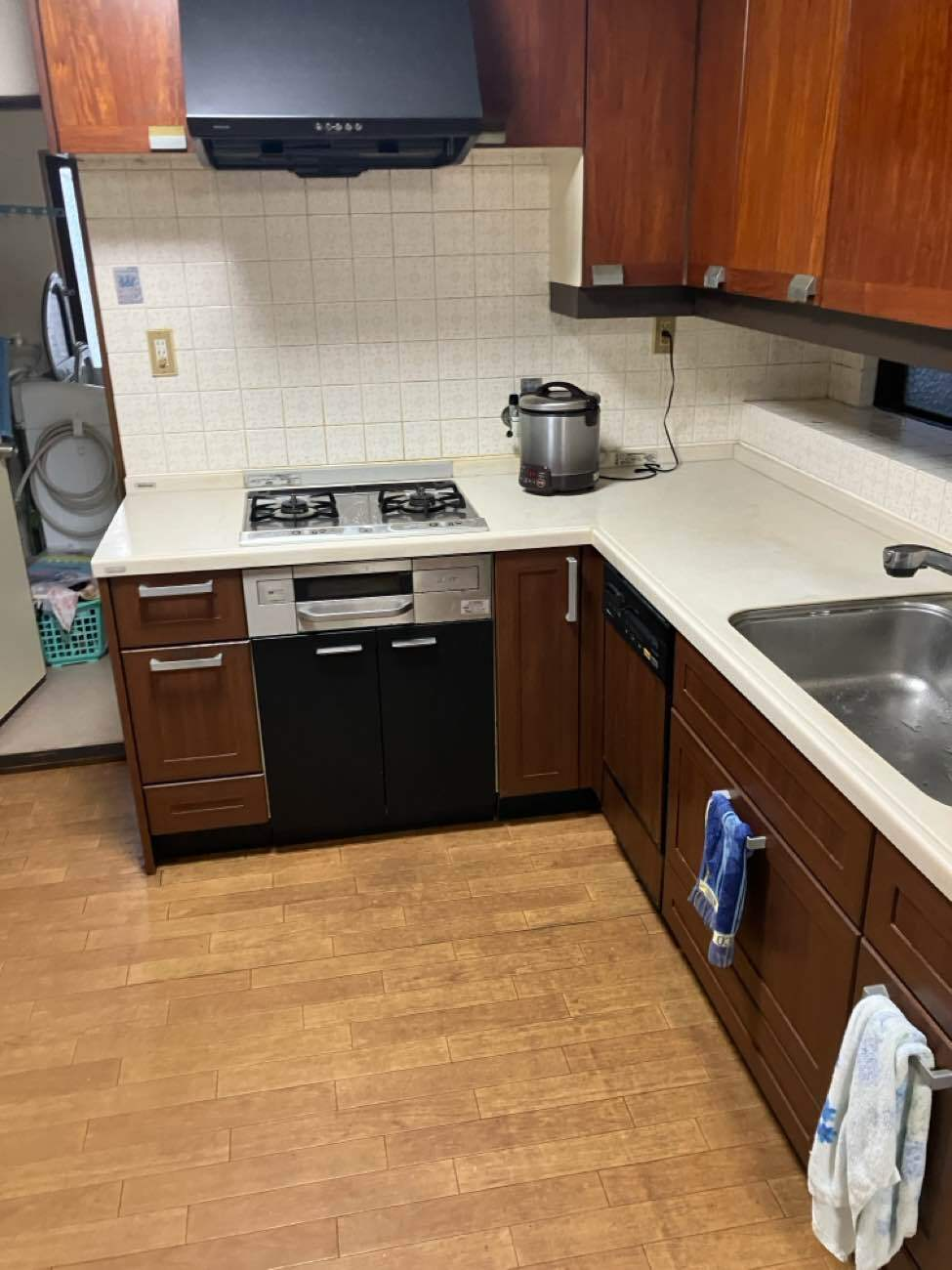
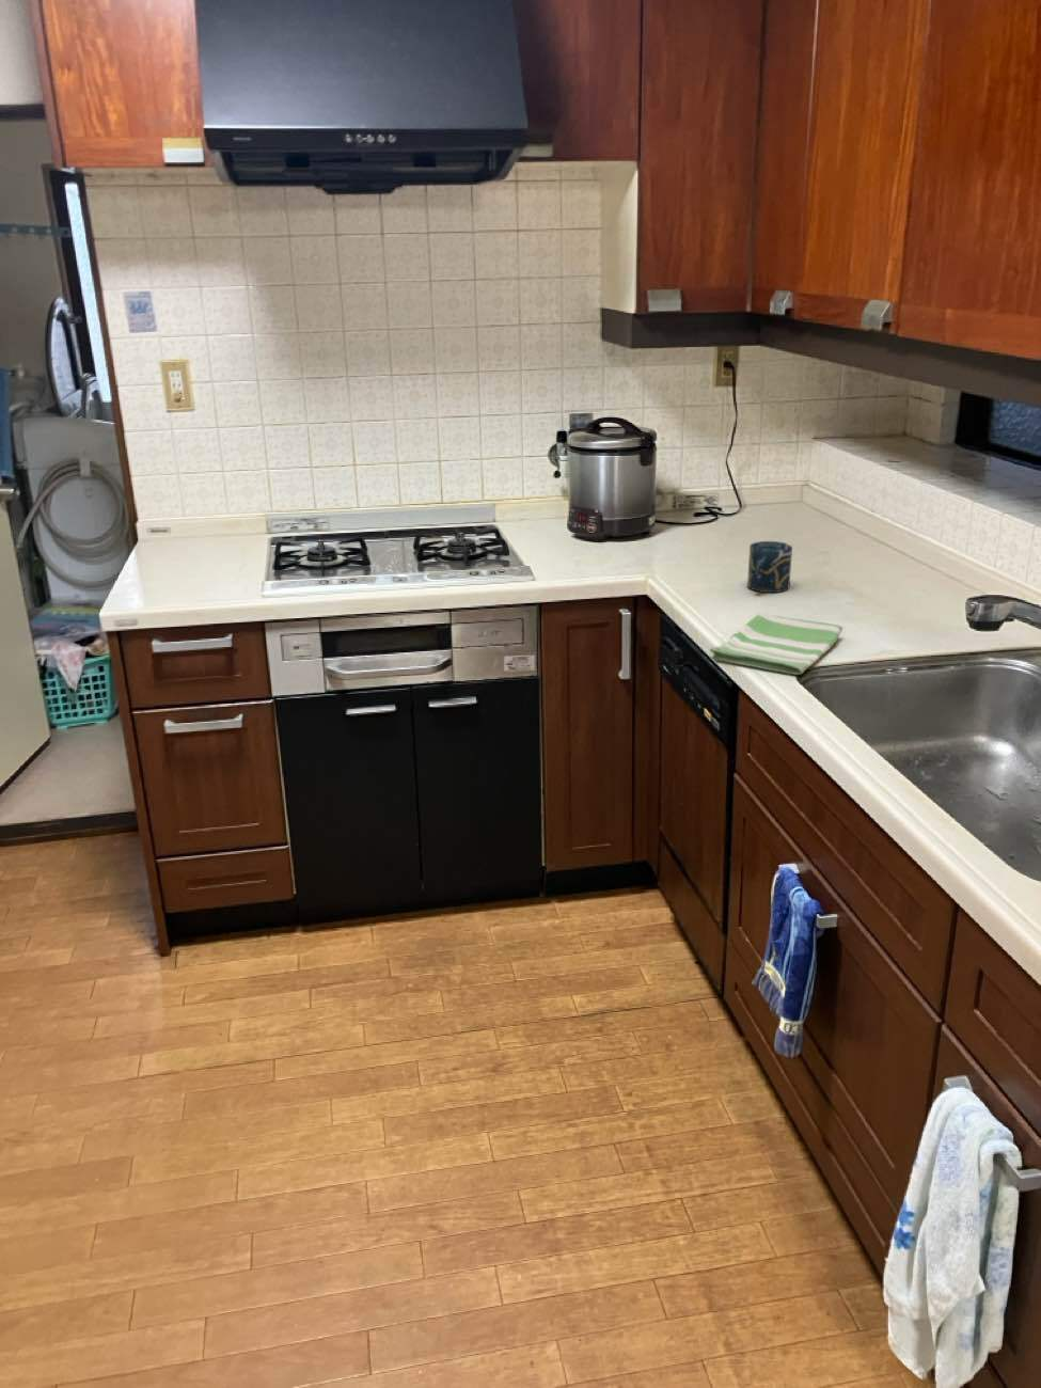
+ cup (767, 568)
+ dish towel (779, 640)
